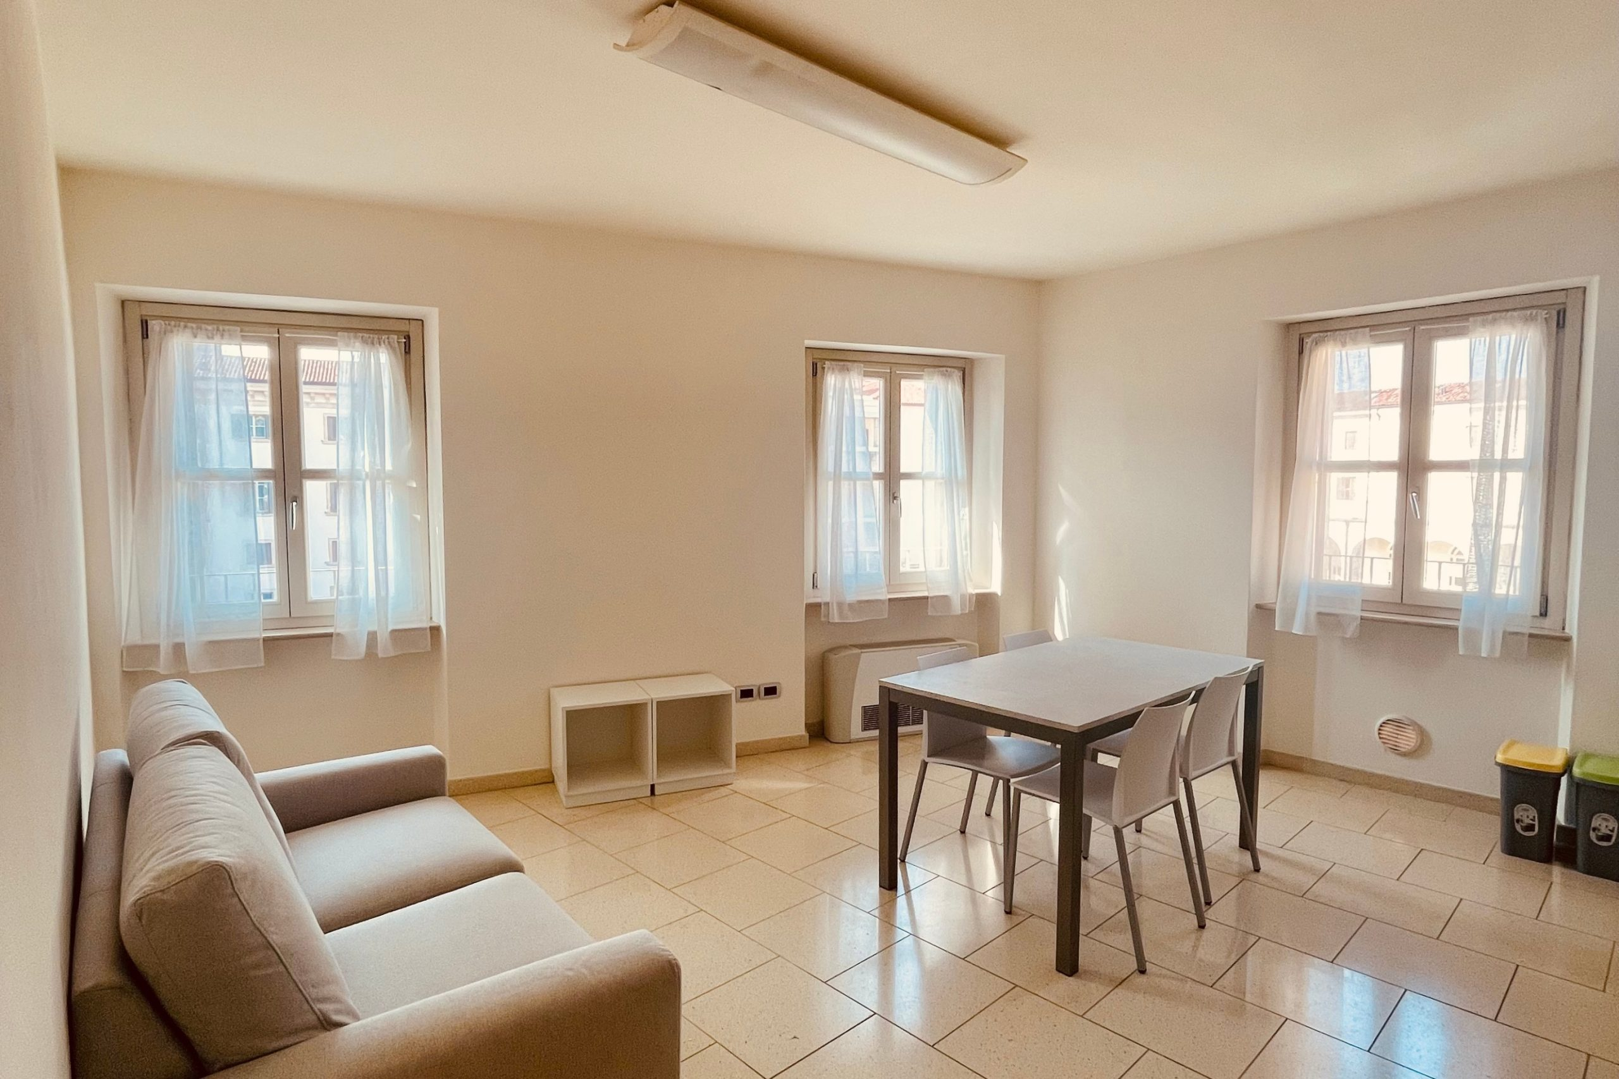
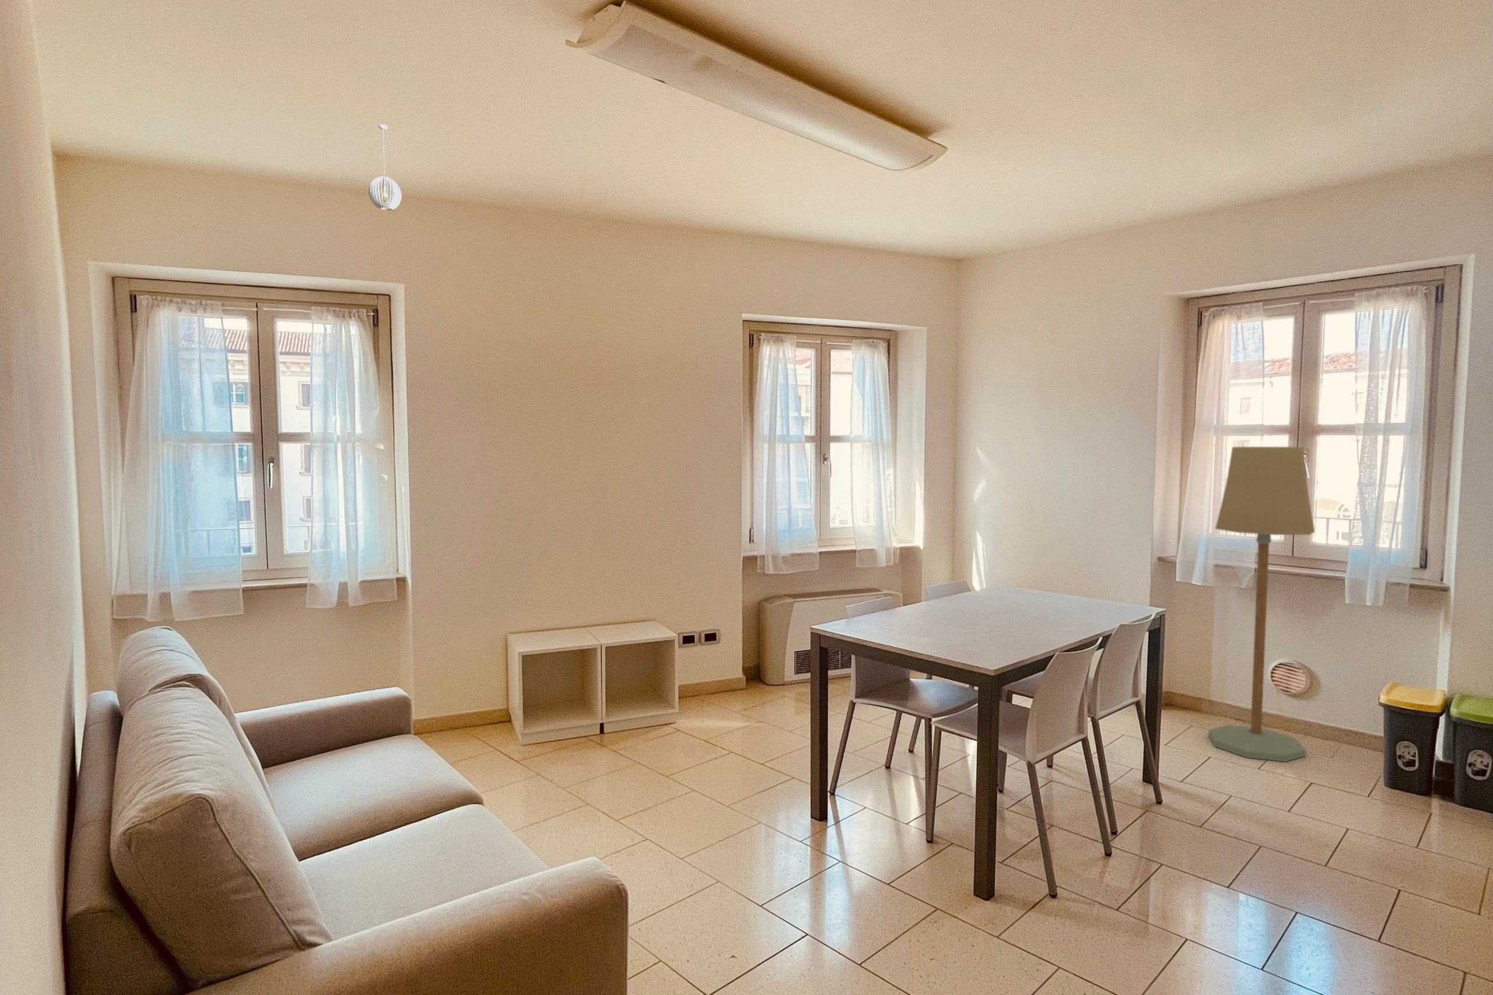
+ pendant light (383, 167)
+ floor lamp (1261, 599)
